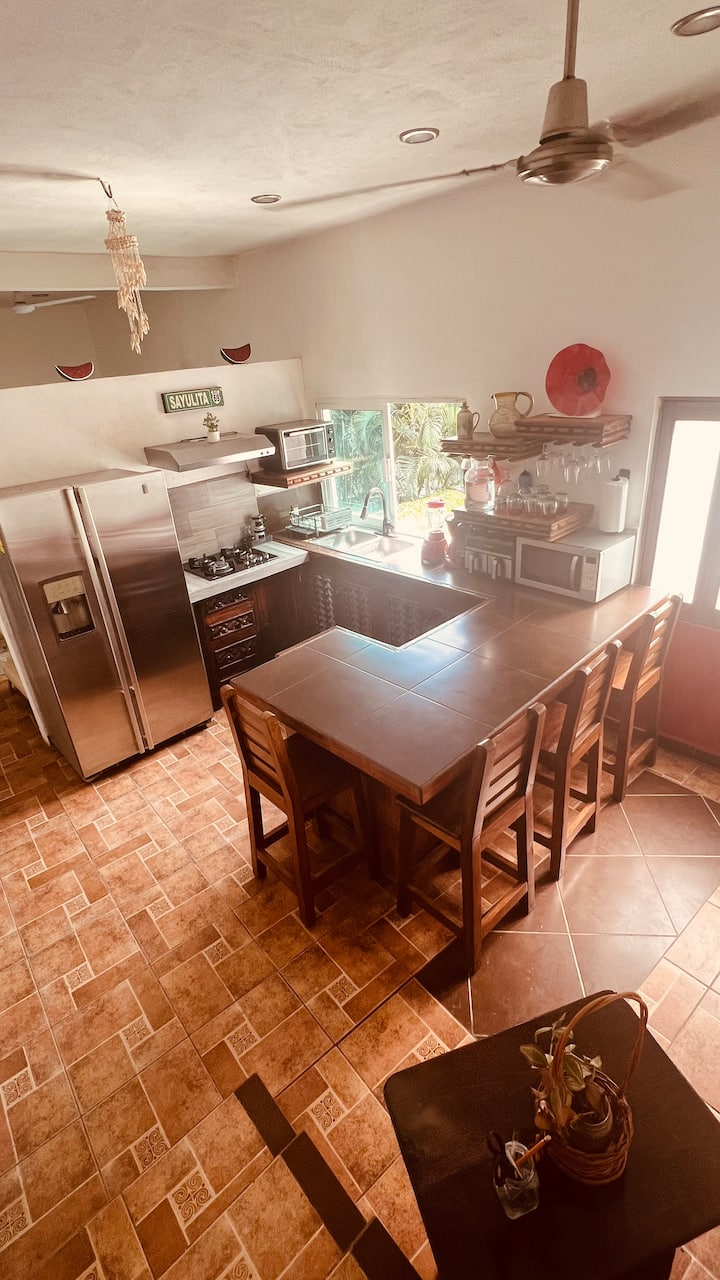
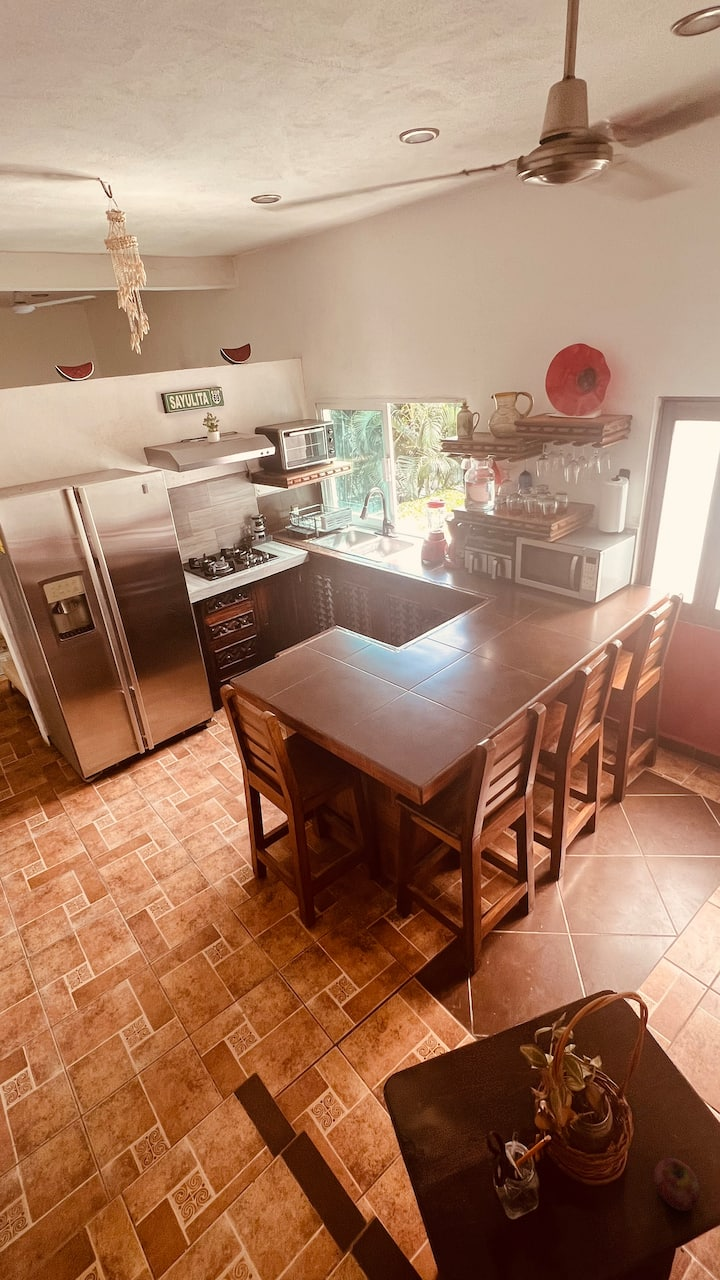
+ apple (676, 1181)
